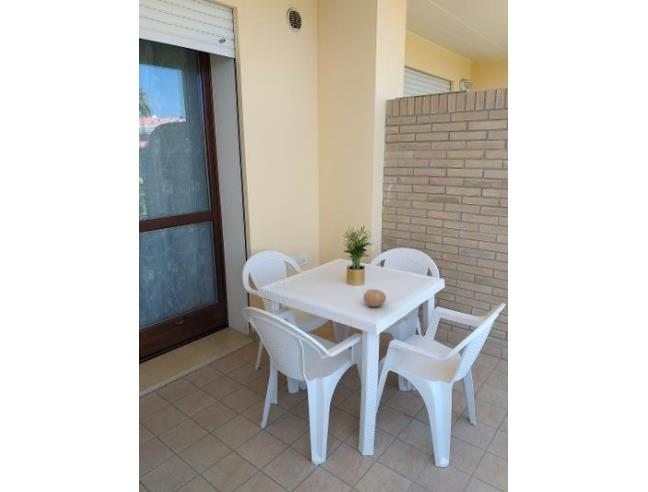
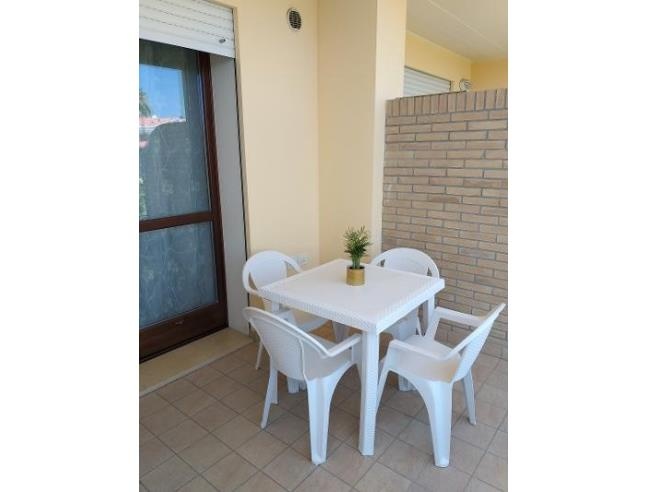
- fruit (374, 298)
